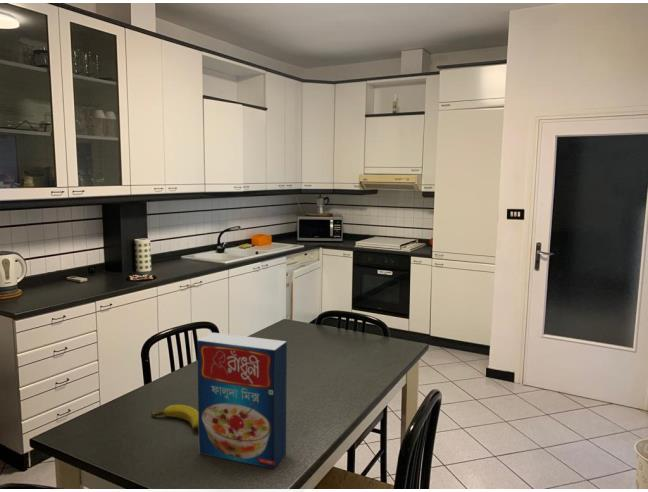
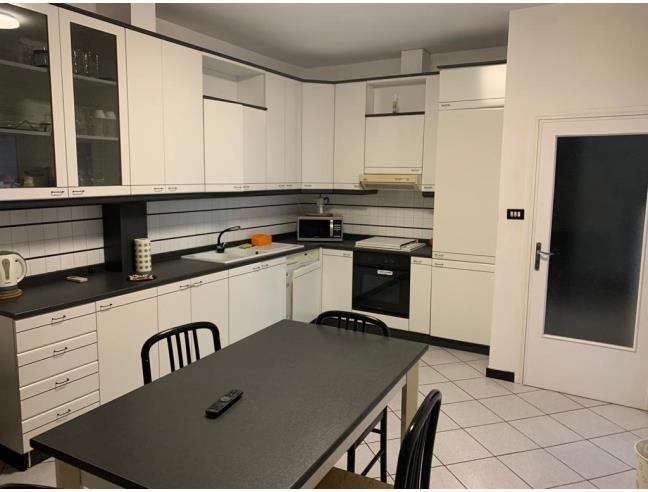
- cereal box (242, 397)
- banana (180, 414)
